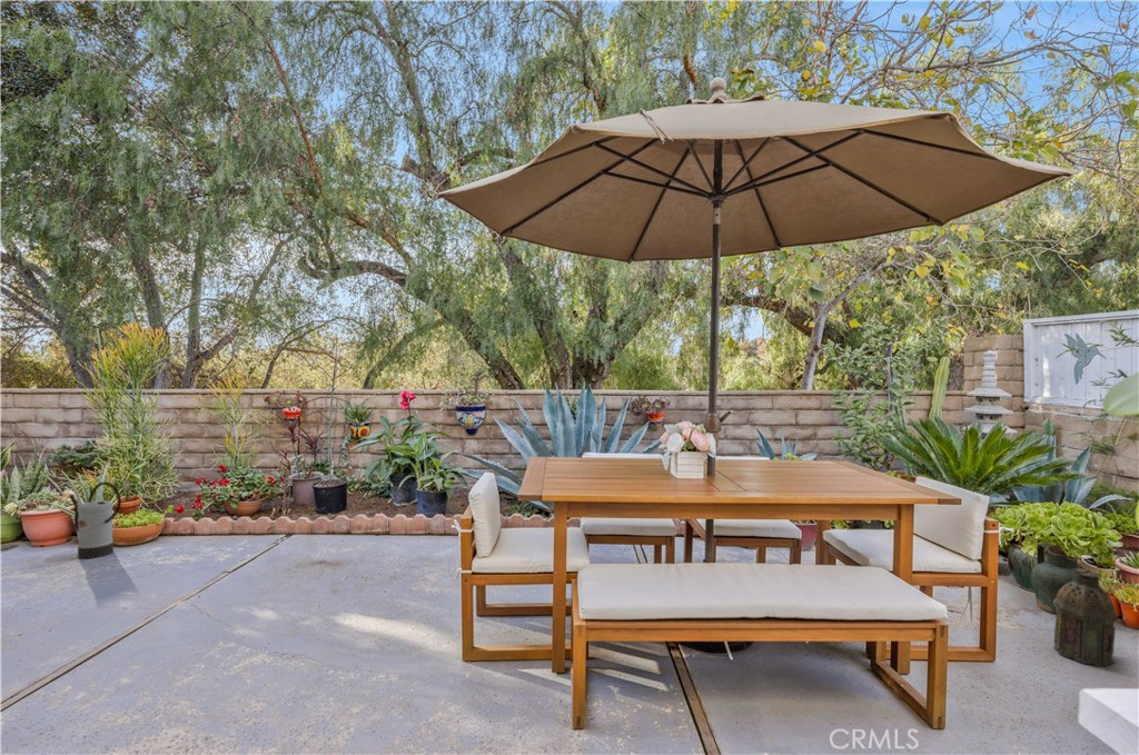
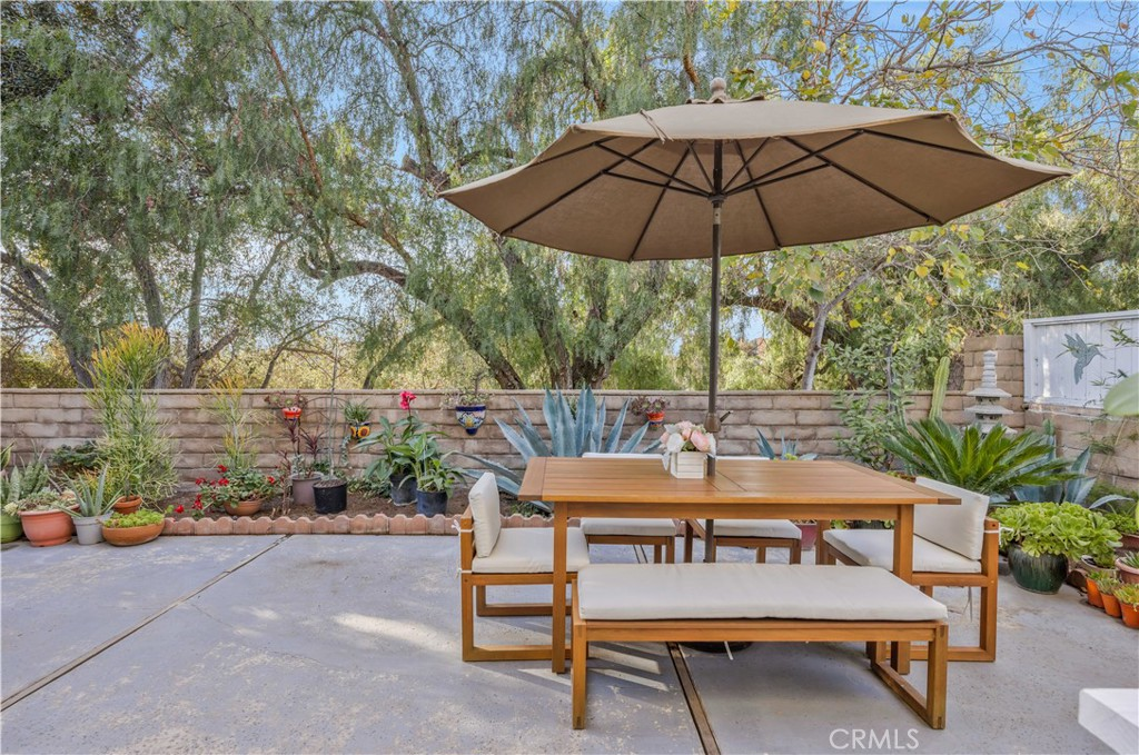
- ceramic jug (1061, 578)
- lantern (1084, 612)
- watering can (95, 517)
